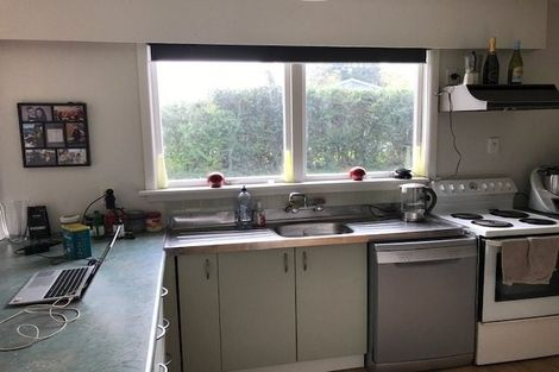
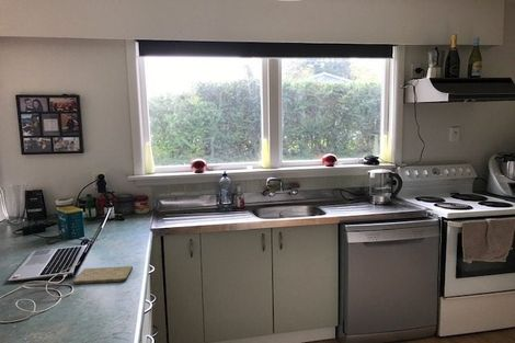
+ cutting board (104, 274)
